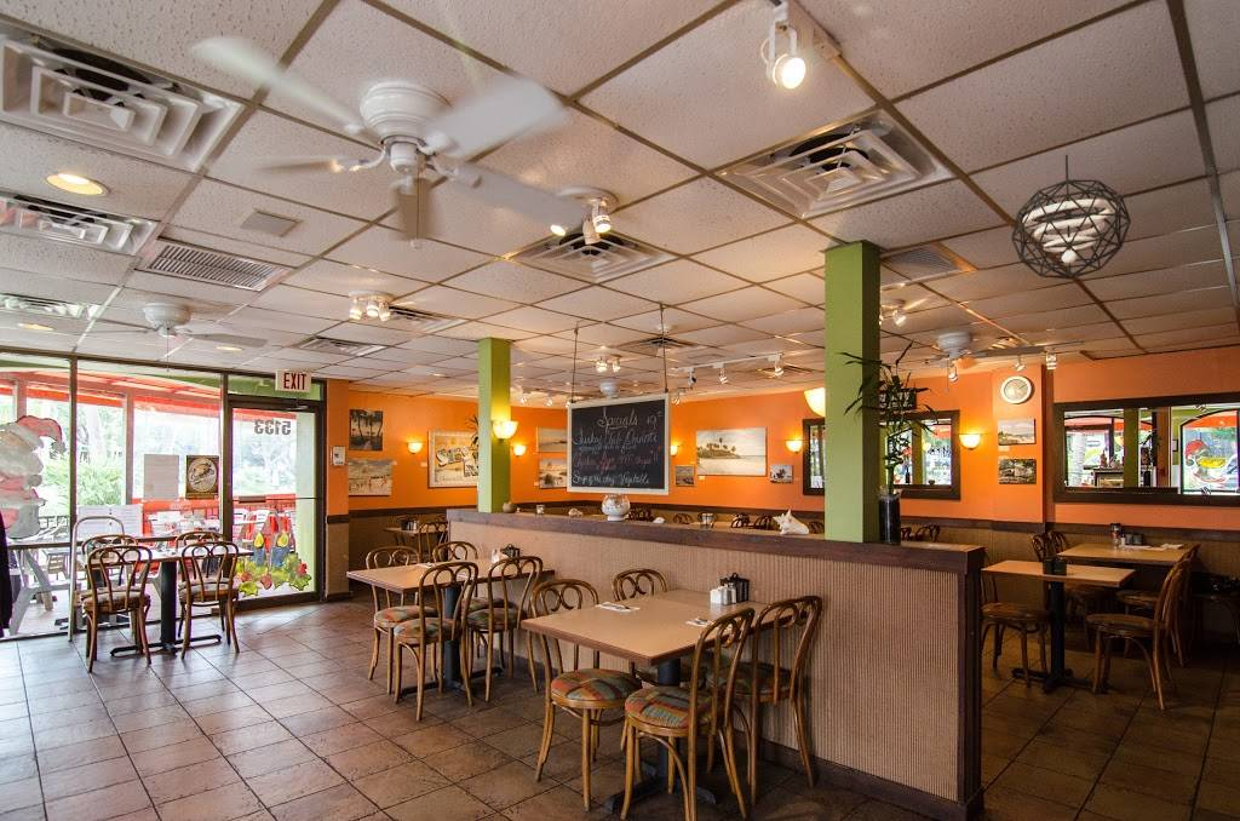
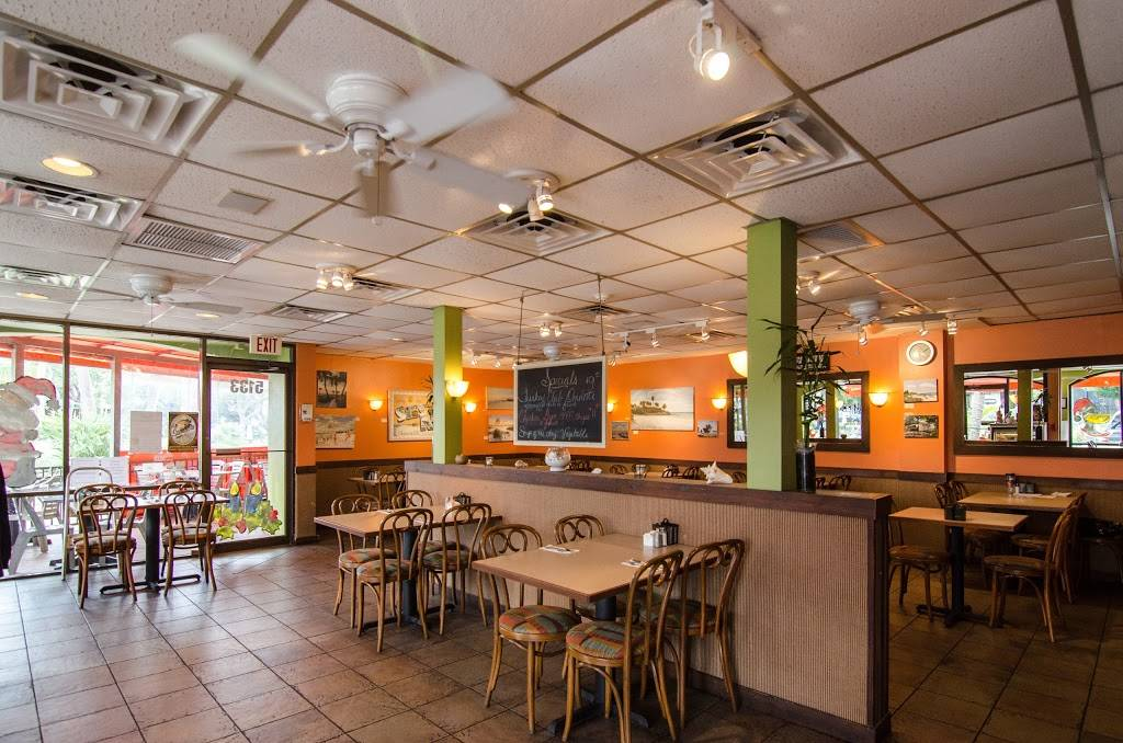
- pendant light (1068, 217)
